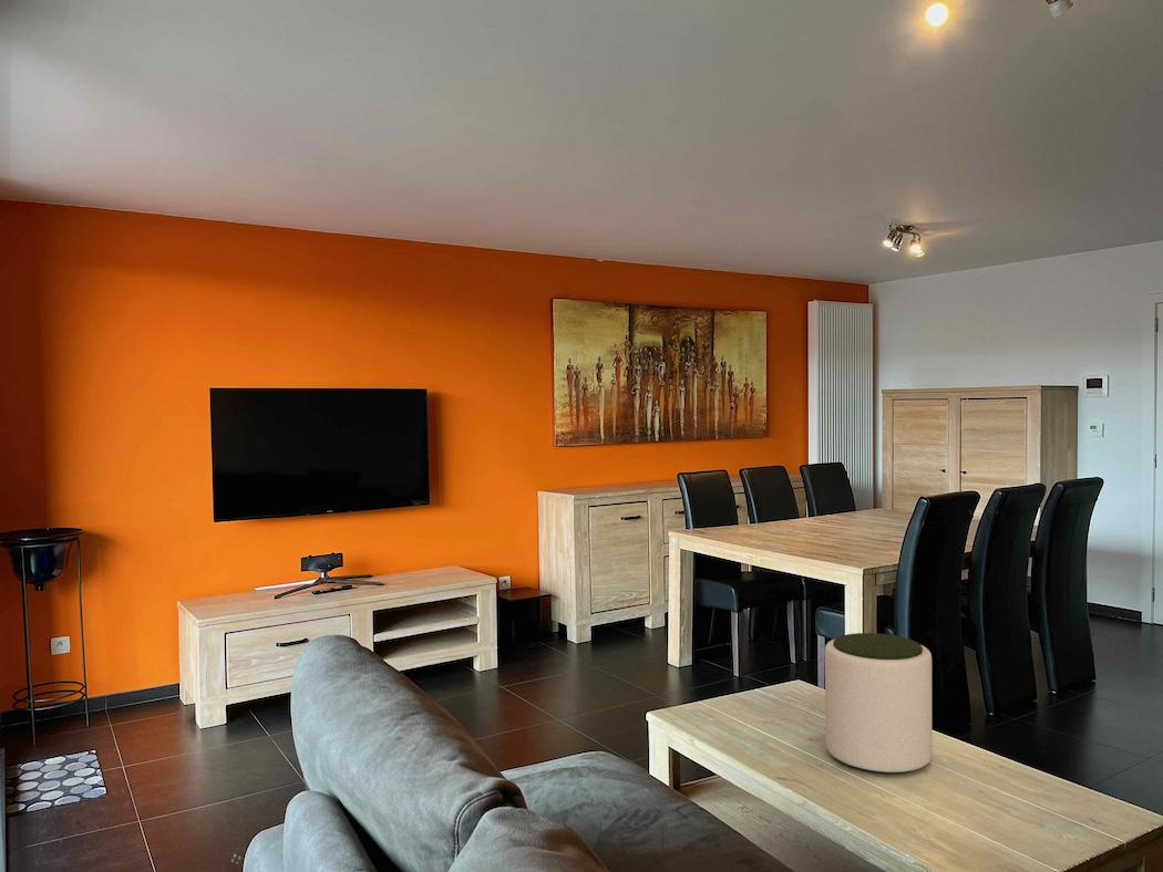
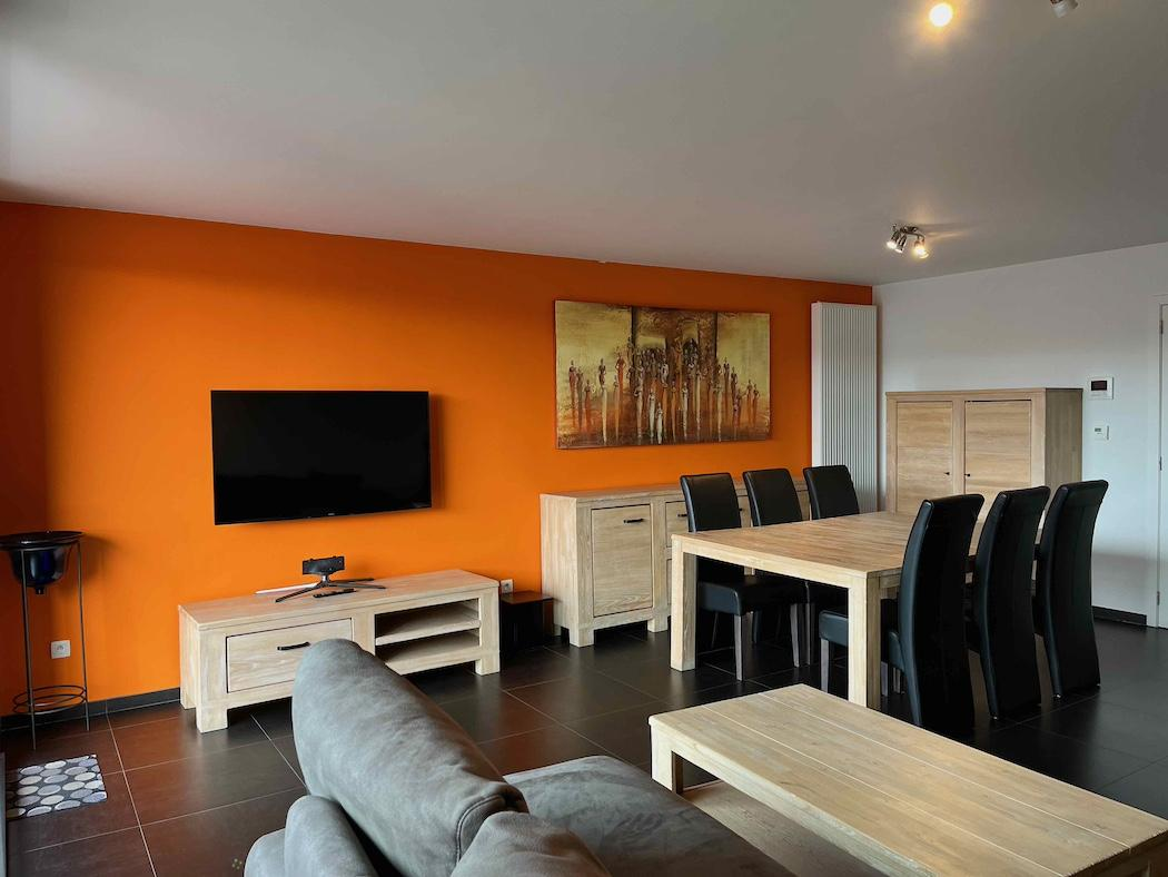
- plant pot (877, 699)
